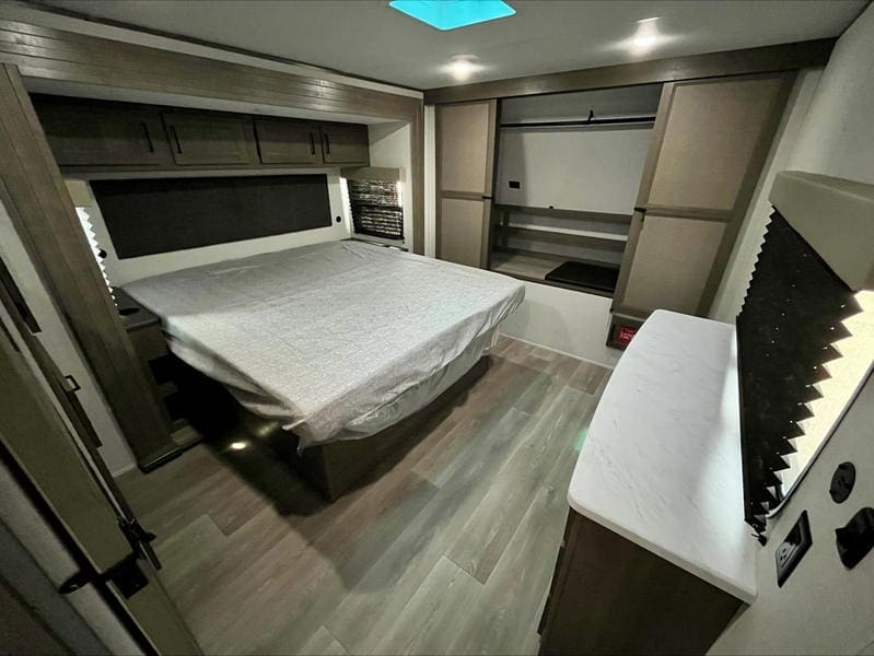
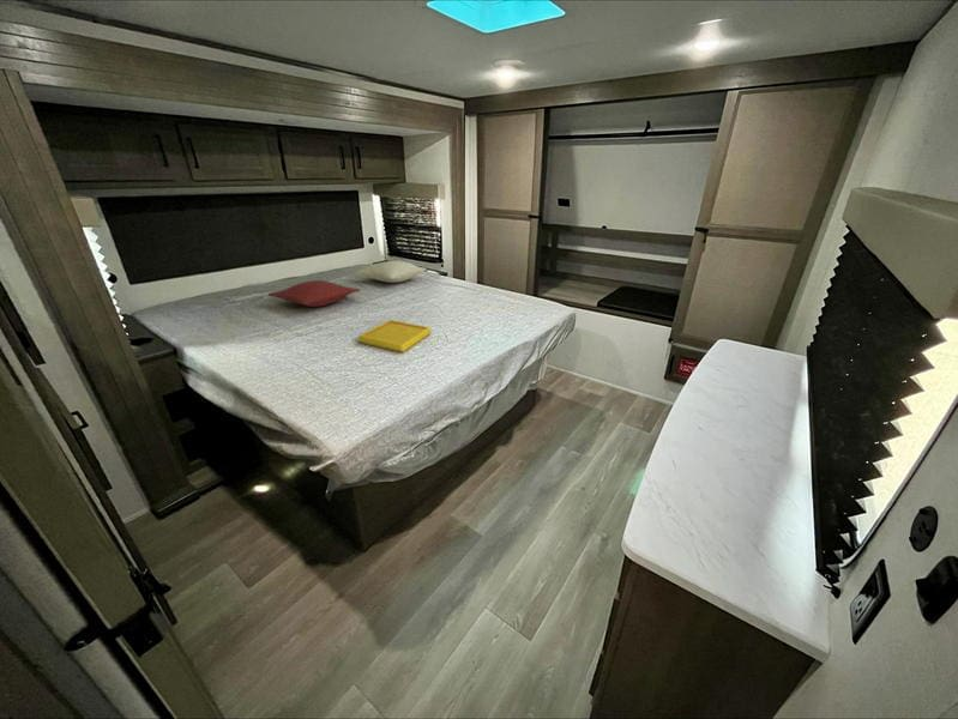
+ serving tray (396, 334)
+ pillow (391, 271)
+ pillow (315, 292)
